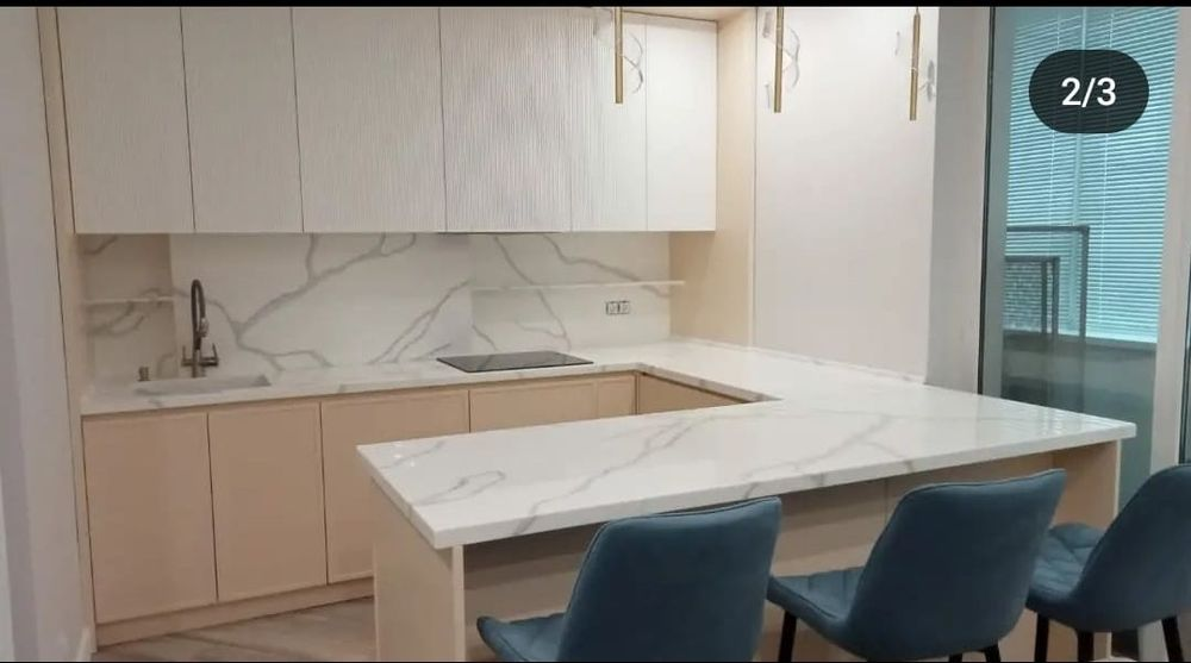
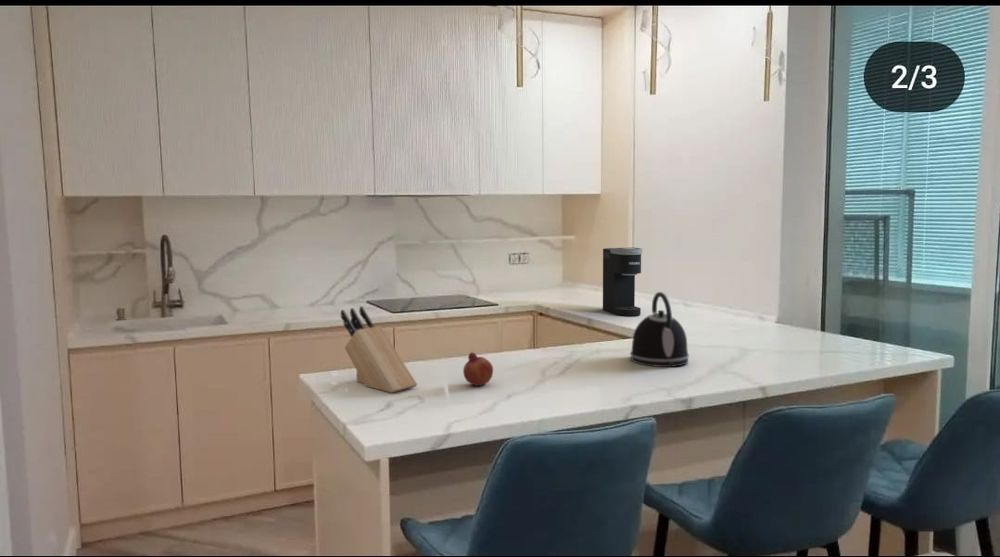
+ coffee maker (621, 279)
+ fruit (478, 368)
+ kettle (659, 326)
+ knife block (375, 347)
